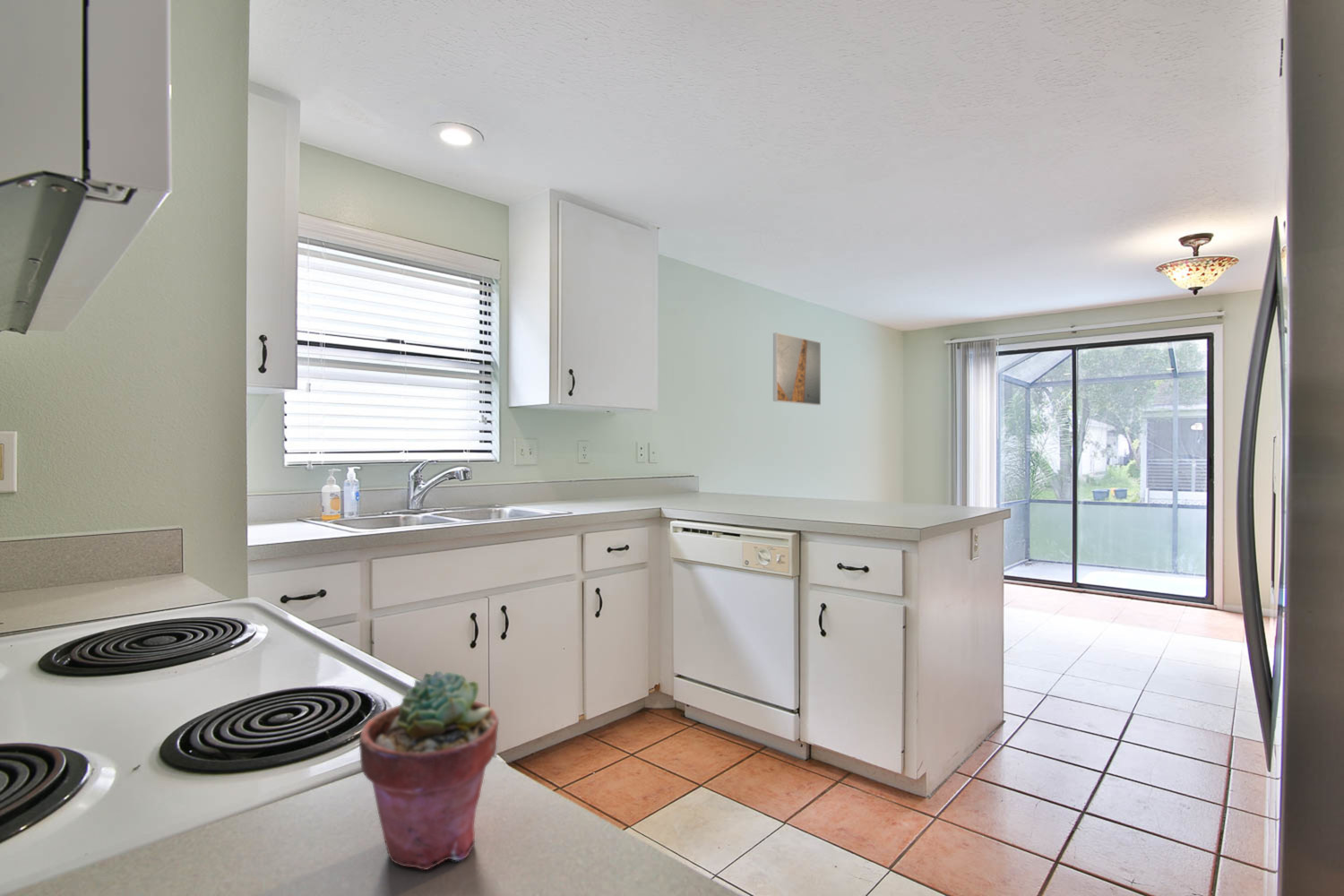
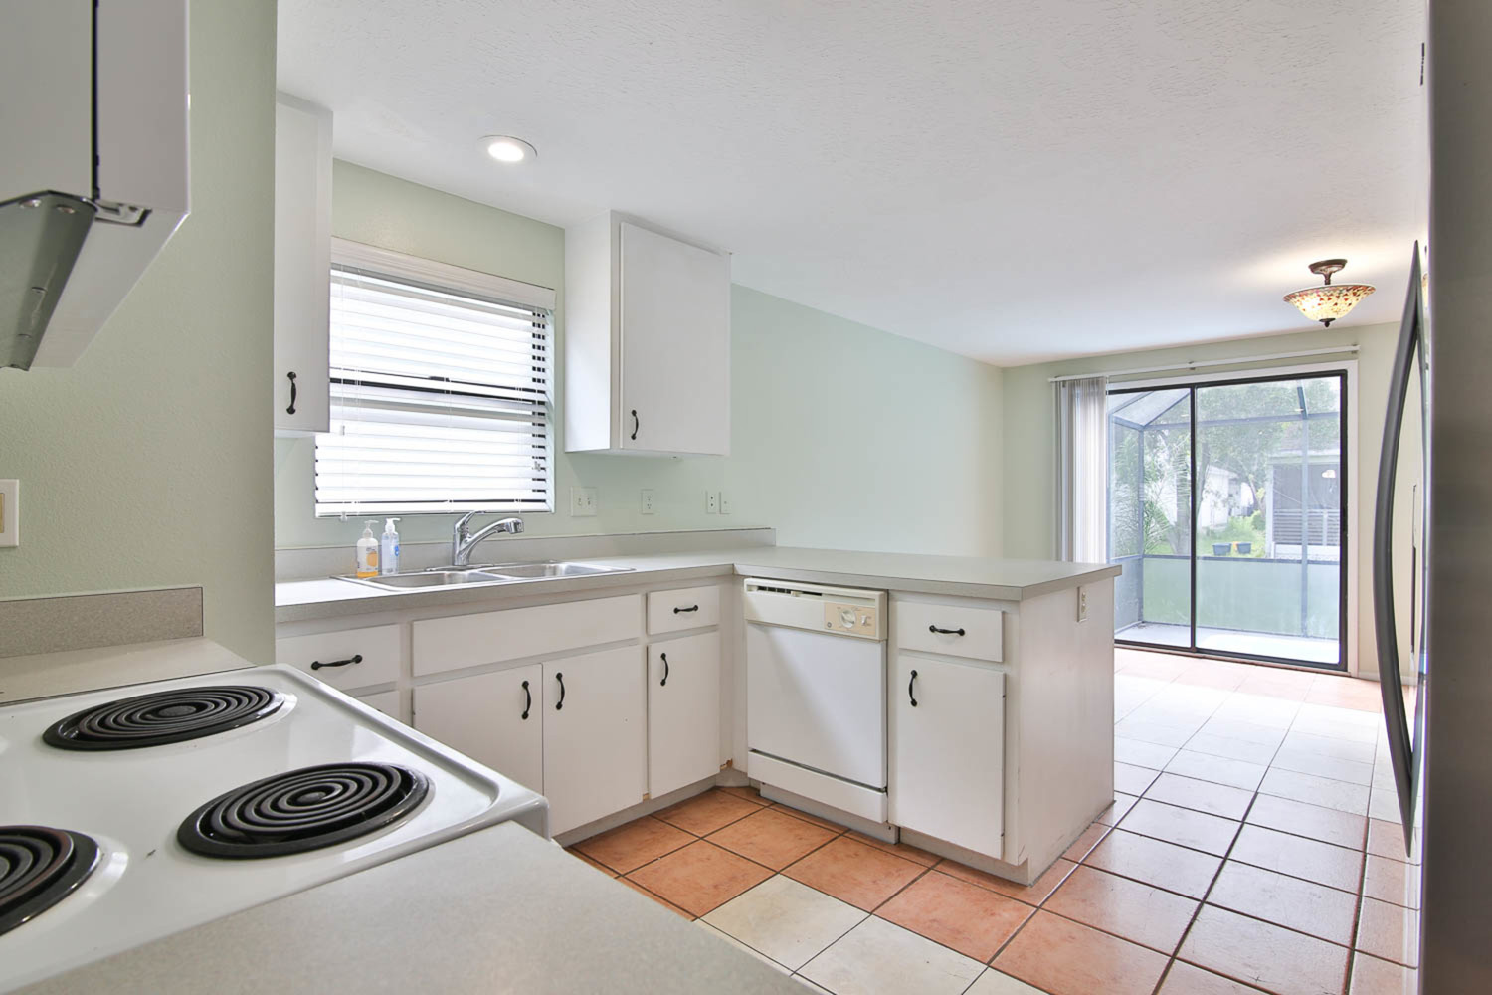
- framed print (797, 370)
- potted succulent (431, 758)
